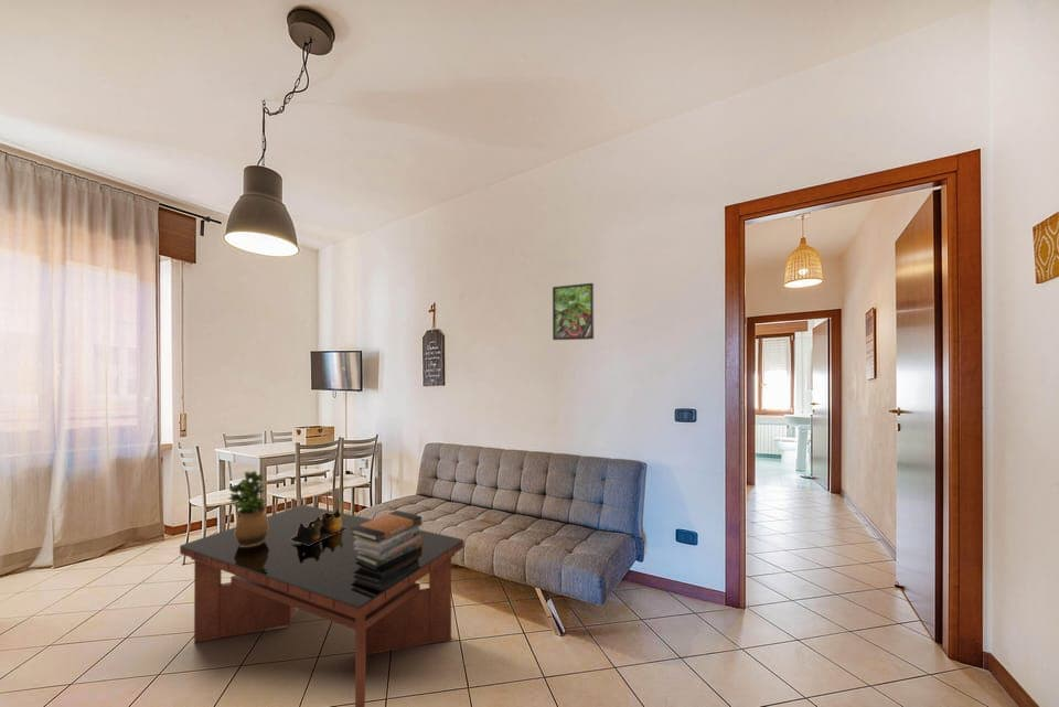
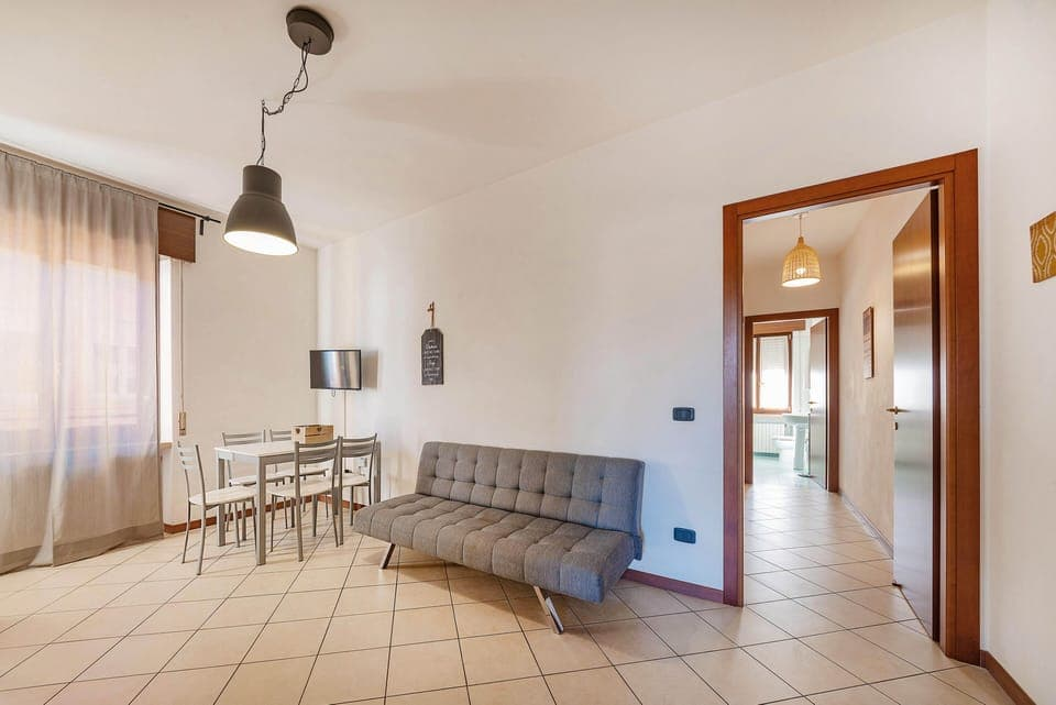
- potted plant (247, 507)
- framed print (573, 312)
- book stack (387, 536)
- coffee table (323, 590)
- decorative bowl (320, 524)
